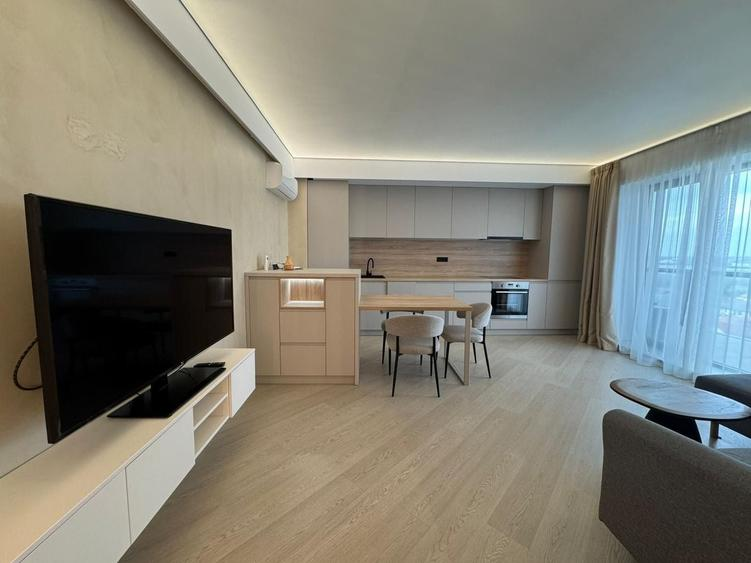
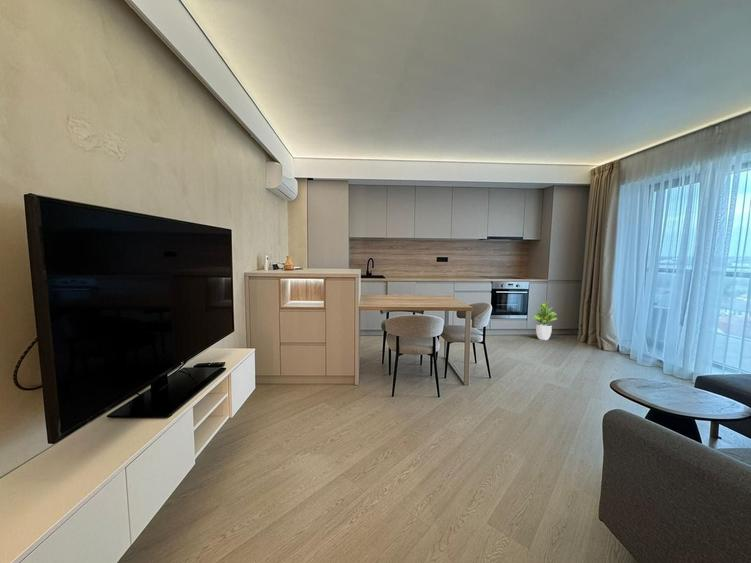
+ potted plant (544, 320)
